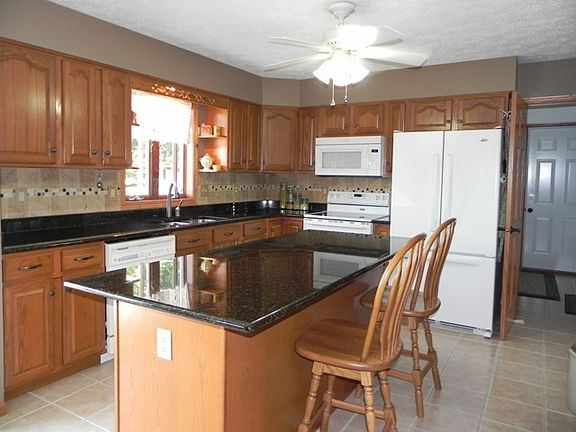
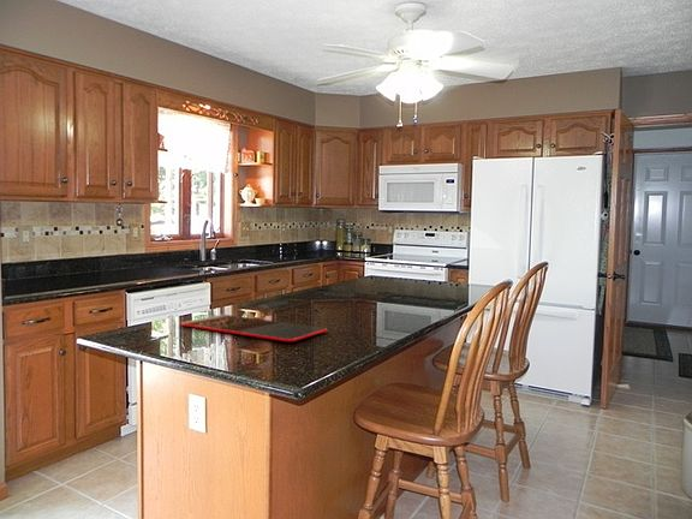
+ cutting board (252, 327)
